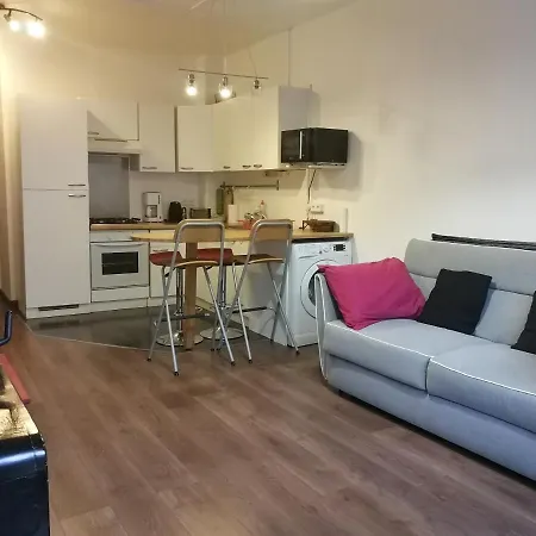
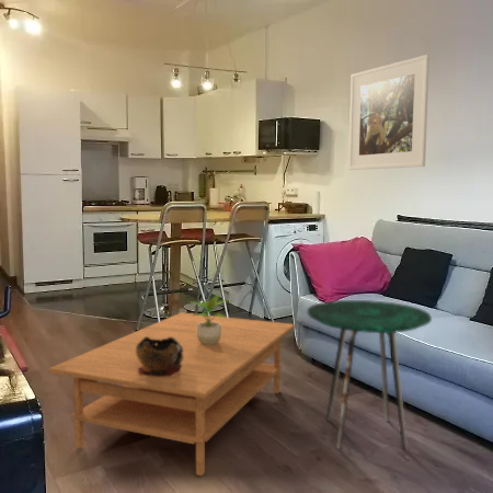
+ potted plant (209, 317)
+ side table (351, 370)
+ coffee table (190, 379)
+ decorative bowl (159, 353)
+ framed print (385, 117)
